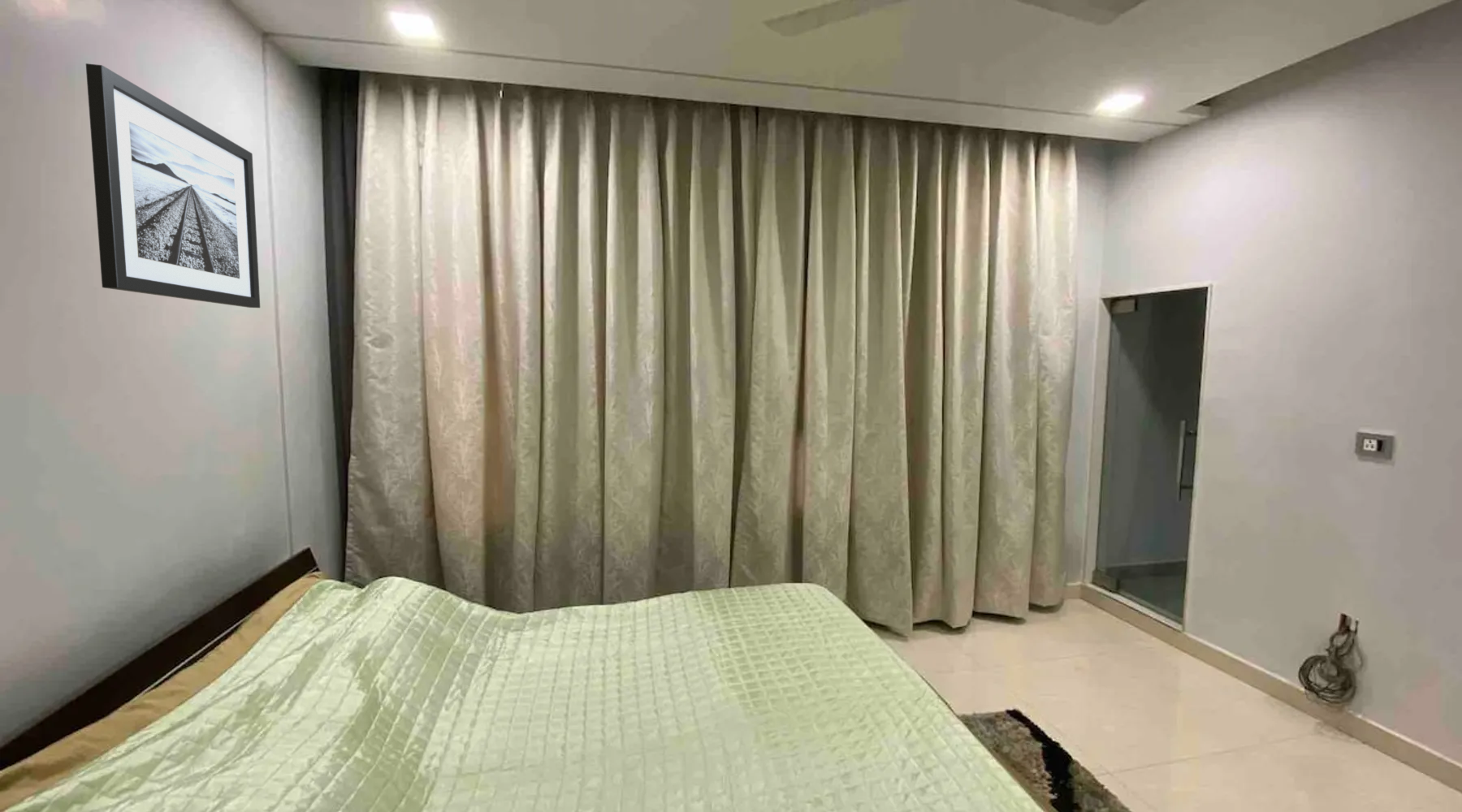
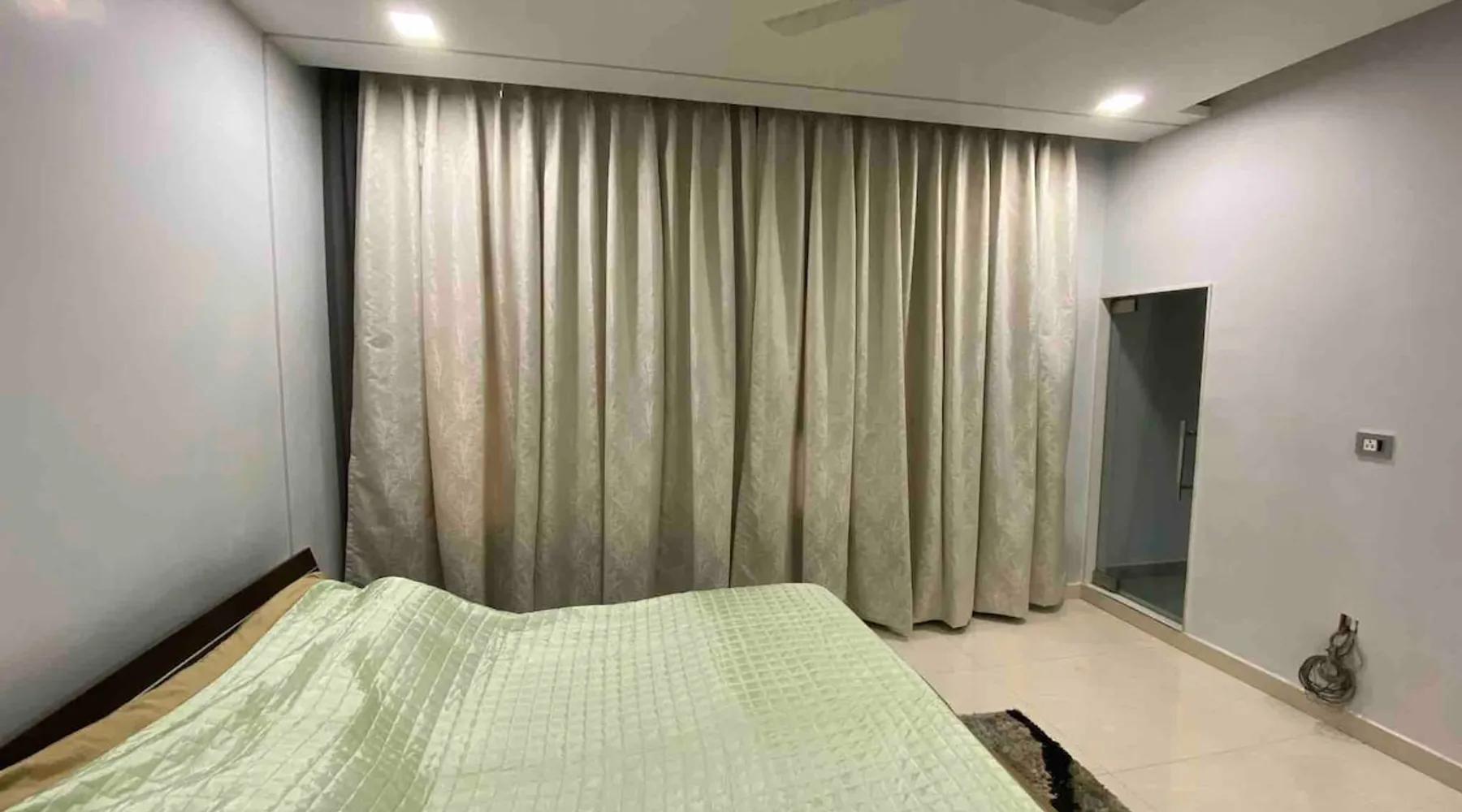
- wall art (189, 209)
